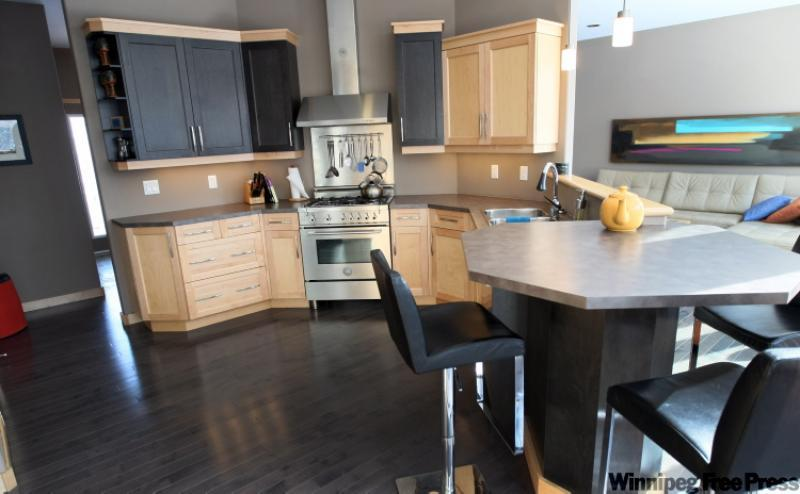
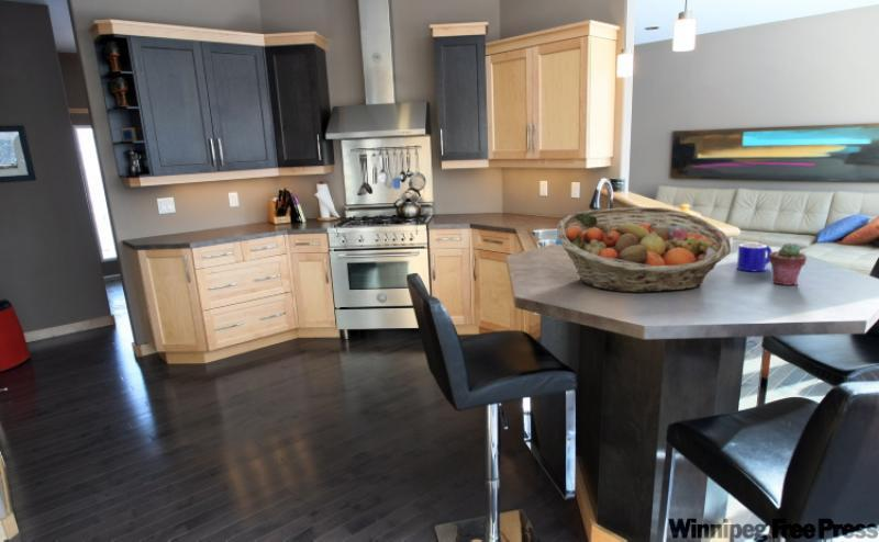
+ mug (756, 256)
+ potted succulent (787, 262)
+ fruit basket (638, 247)
